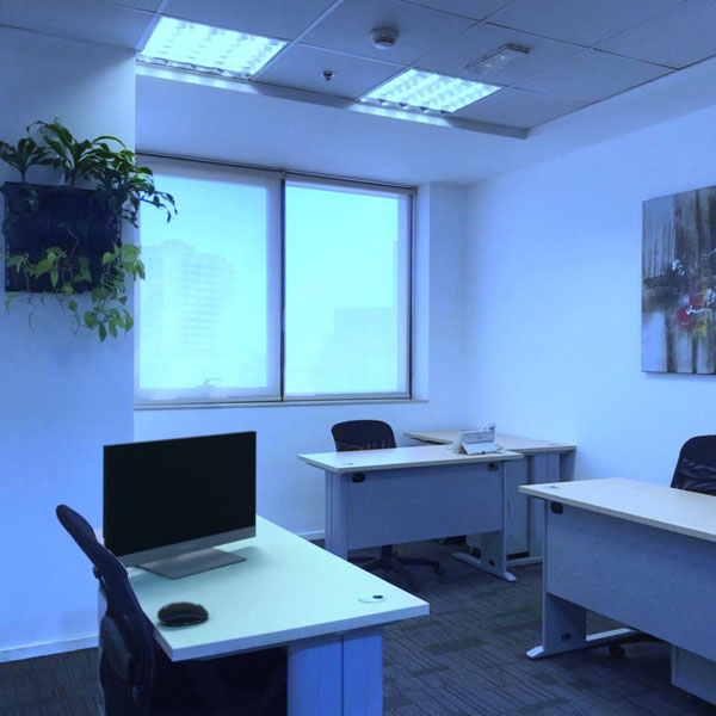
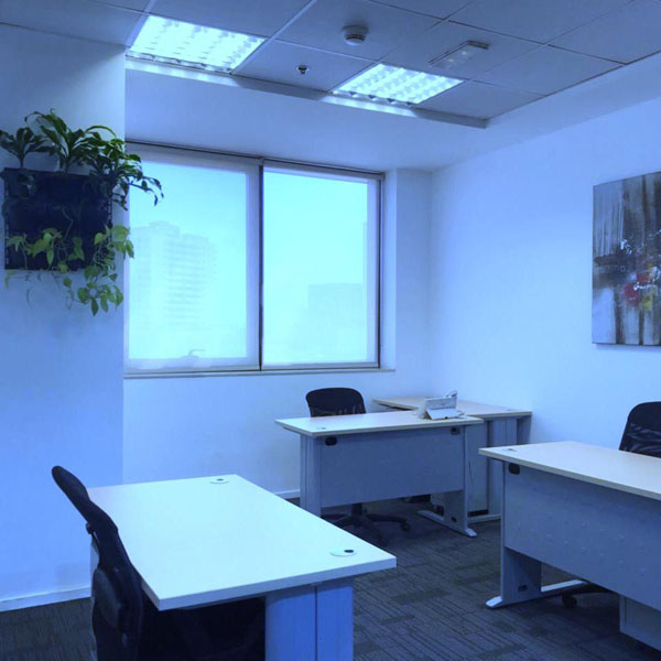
- monitor (185, 499)
- computer mouse (183, 611)
